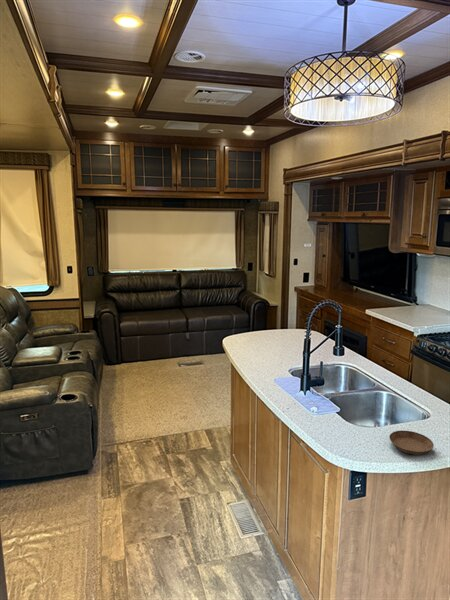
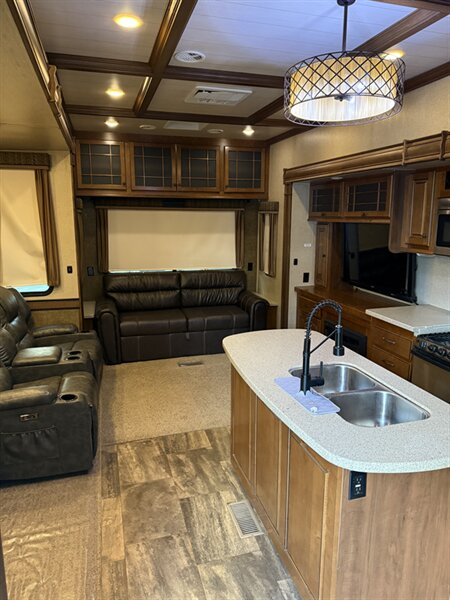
- saucer (410, 443)
